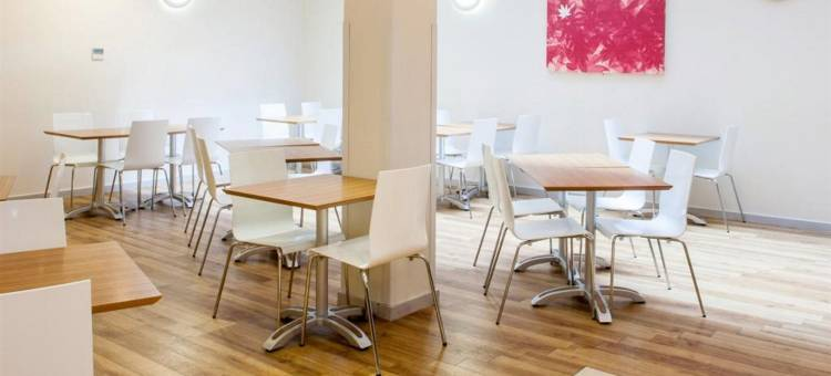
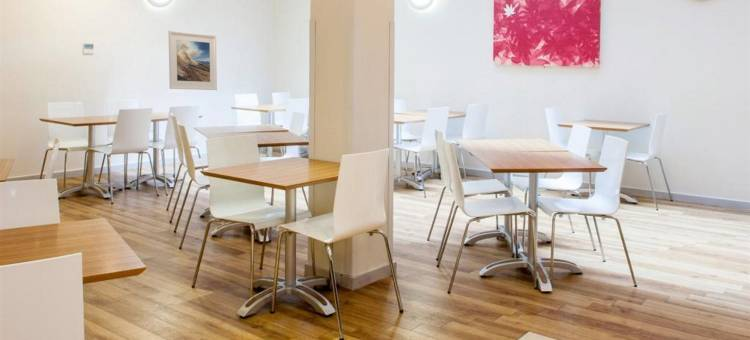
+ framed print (193, 61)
